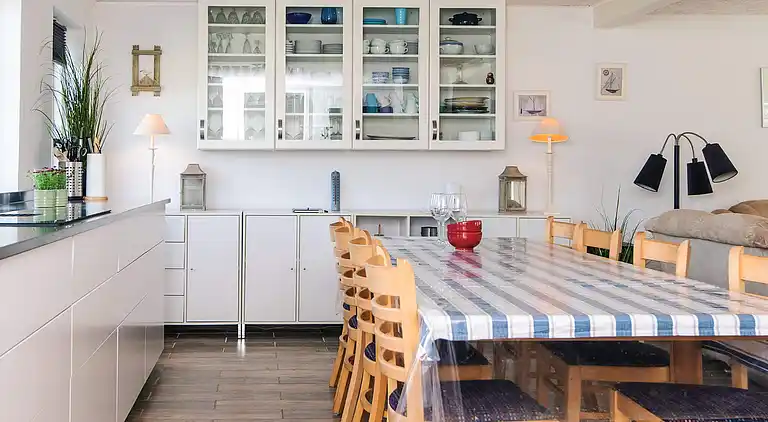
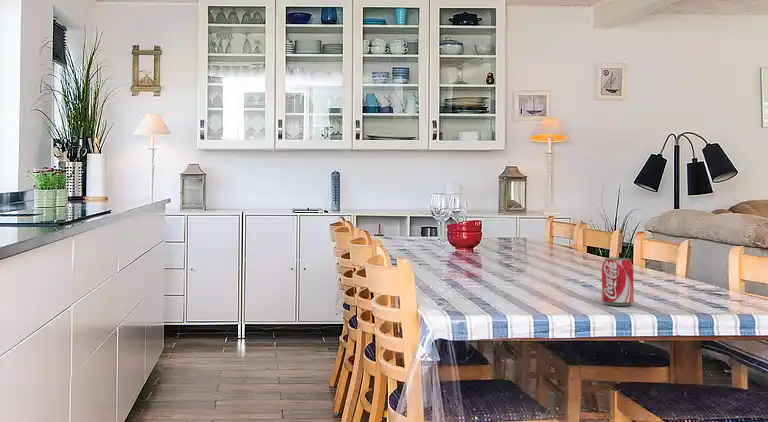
+ beverage can (617, 281)
